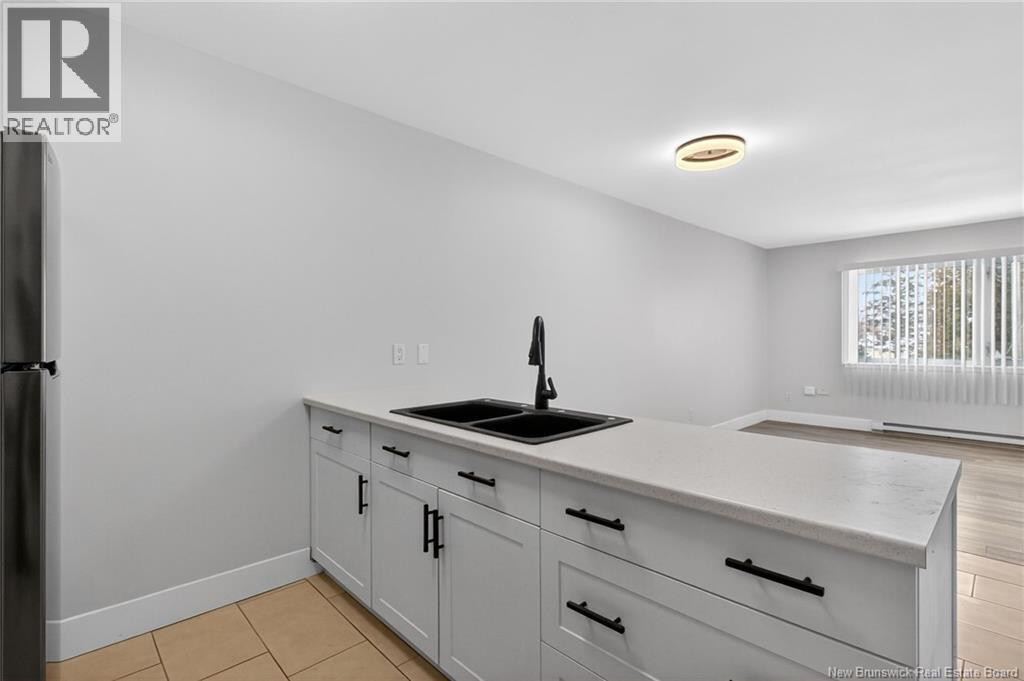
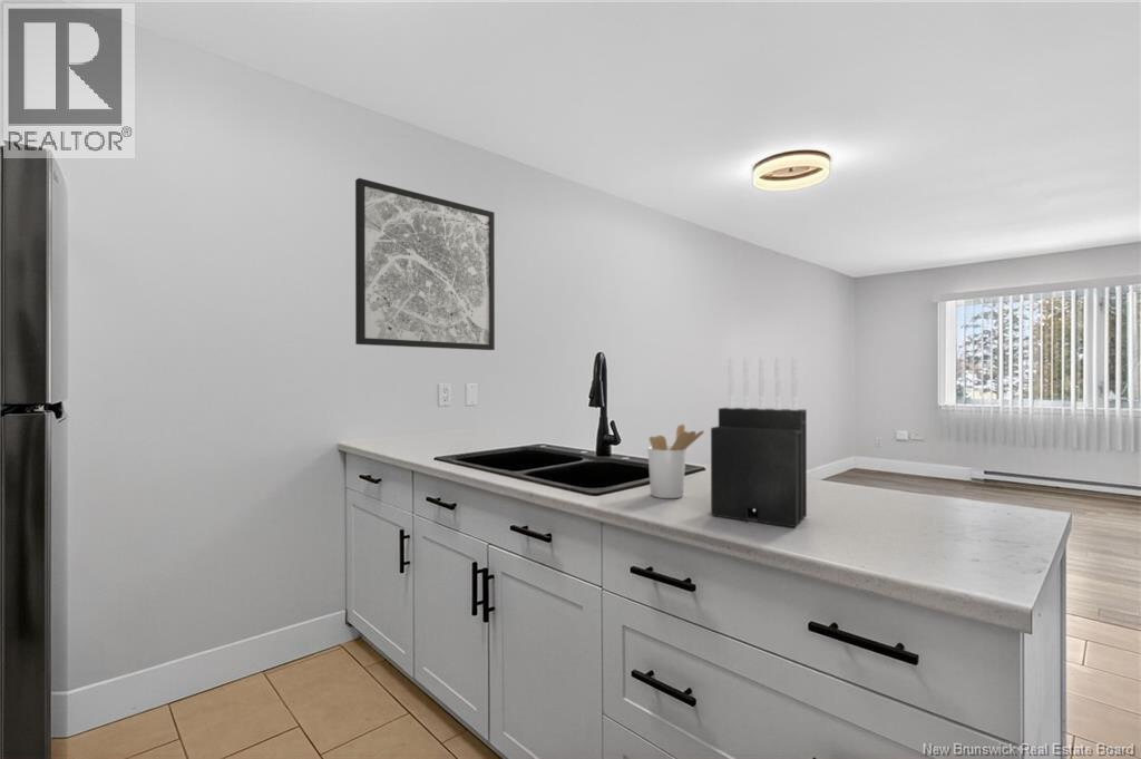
+ utensil holder (674, 460)
+ wall art (430, 272)
+ knife block (757, 436)
